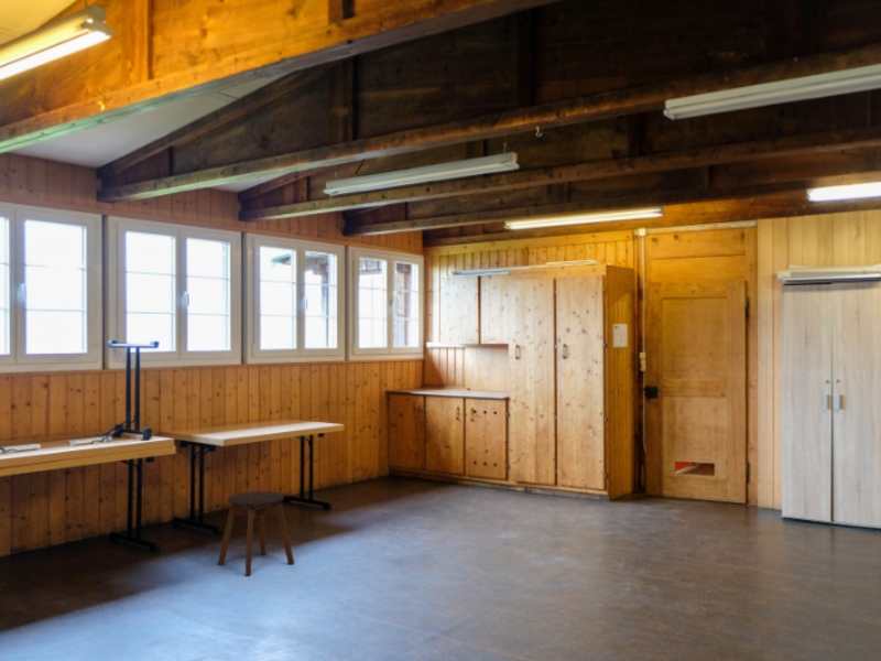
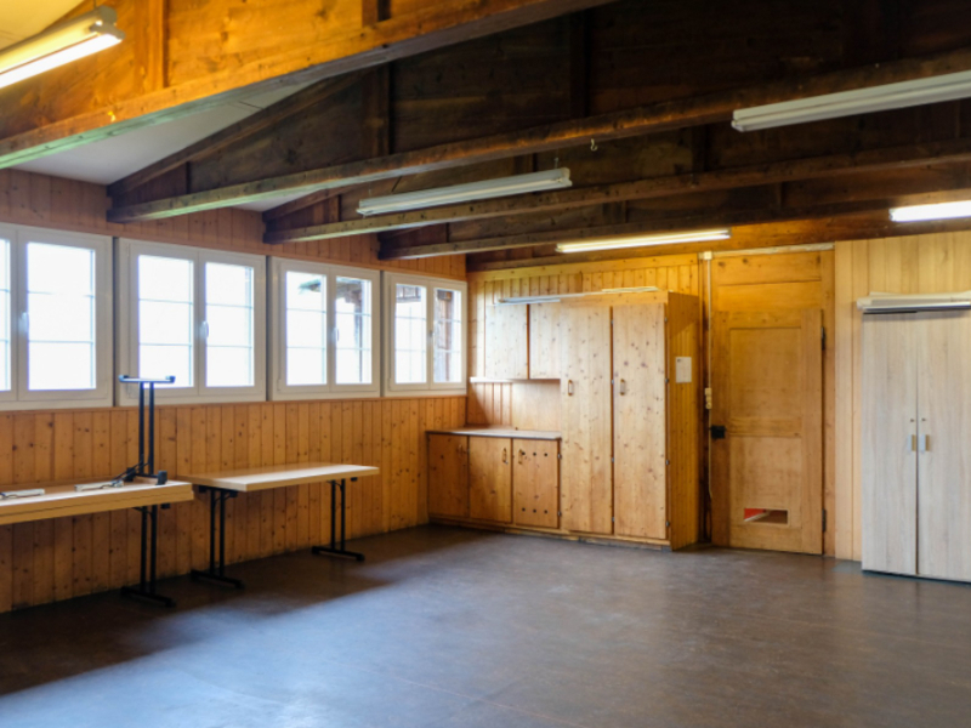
- stool (252, 529)
